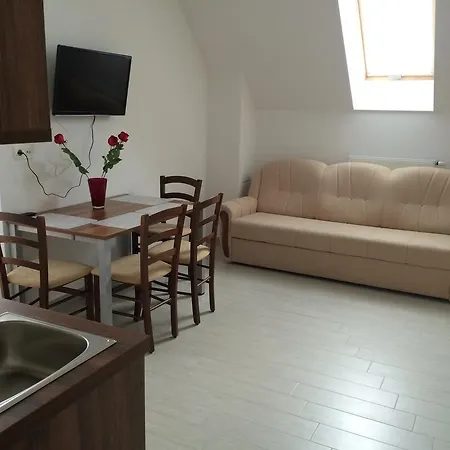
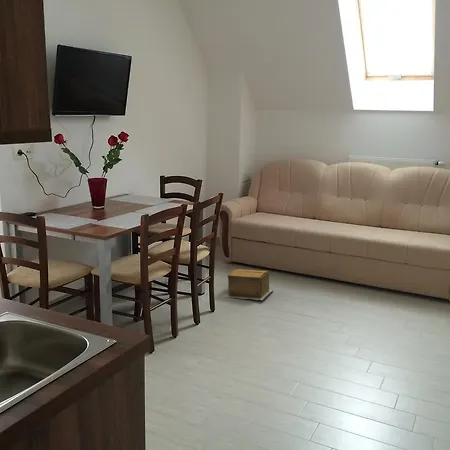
+ cardboard box (248, 282)
